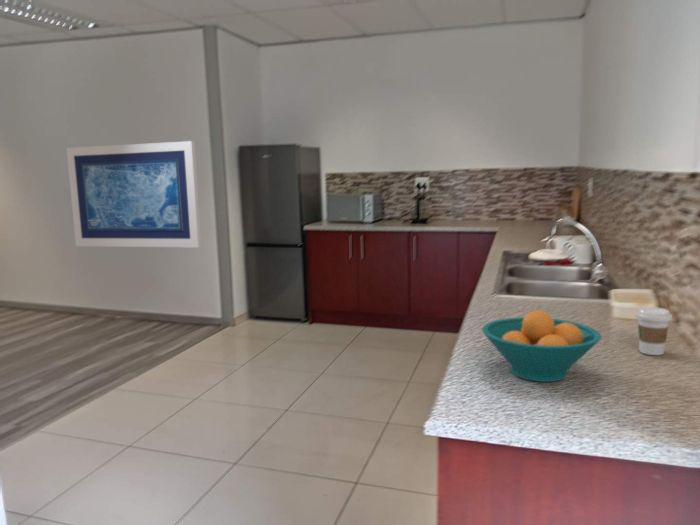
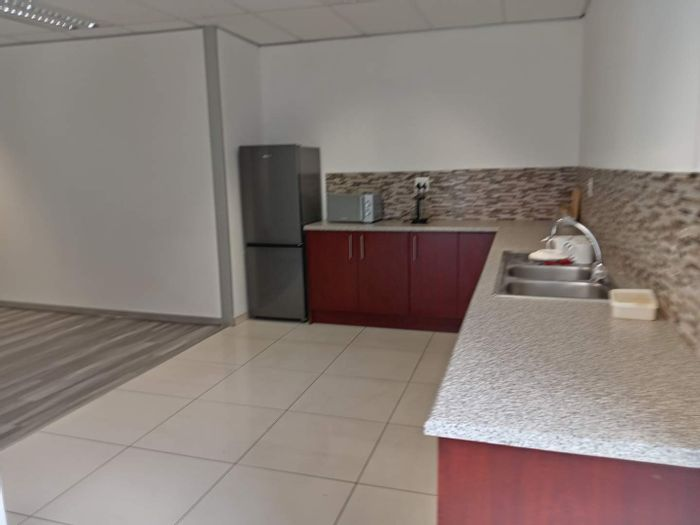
- fruit bowl (539, 342)
- coffee cup (652, 331)
- wall art (132, 196)
